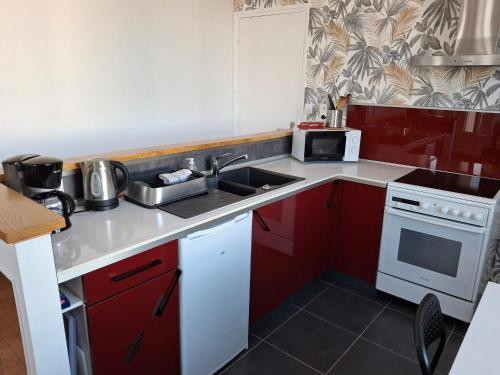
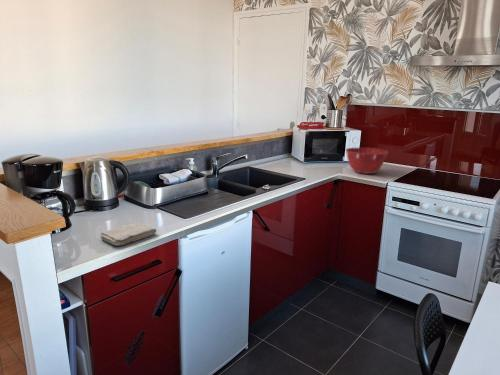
+ washcloth (128, 232)
+ mixing bowl (365, 161)
